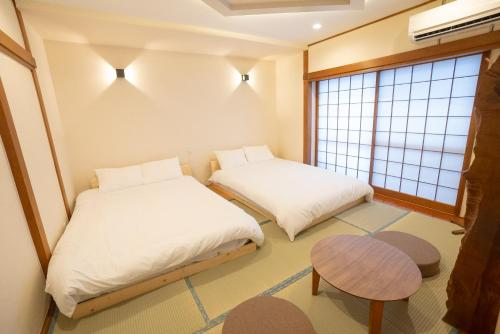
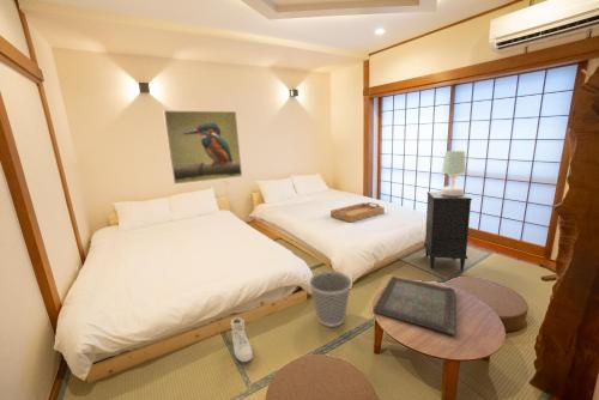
+ serving tray (417, 299)
+ table lamp (453, 172)
+ serving tray (357, 210)
+ wastebasket (331, 299)
+ sneaker (240, 337)
+ nightstand (446, 229)
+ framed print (206, 146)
